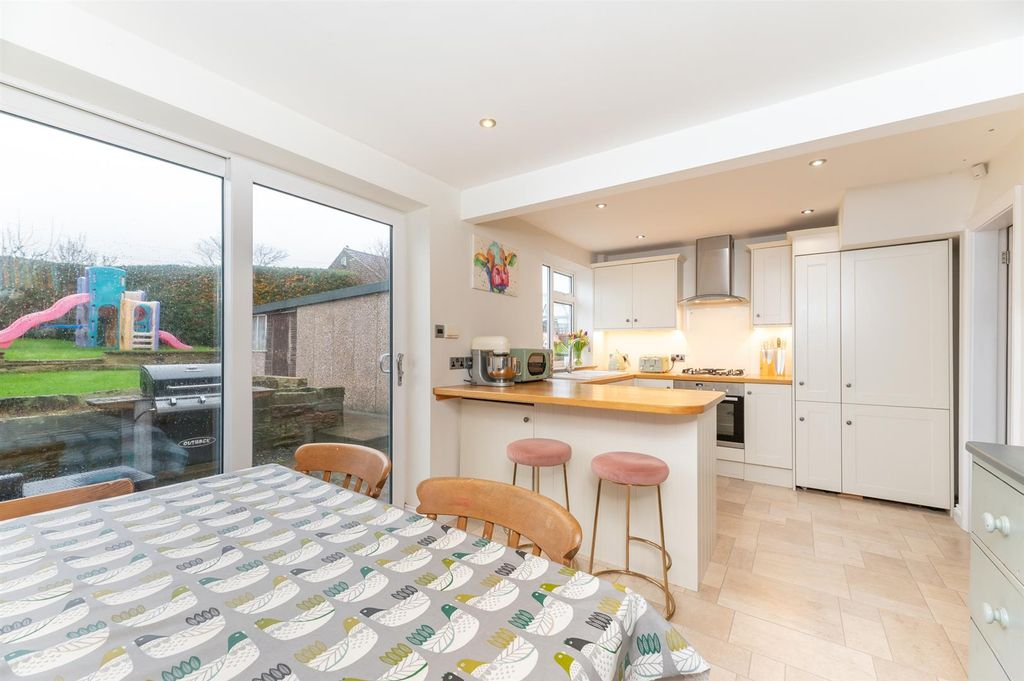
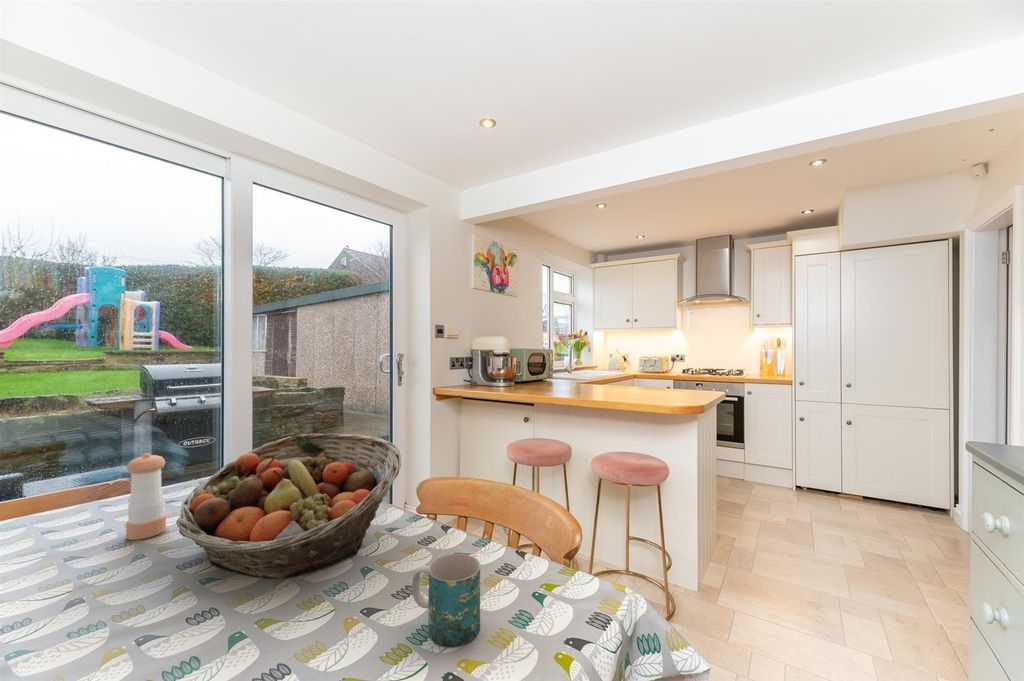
+ mug (444, 594)
+ fruit basket (297, 495)
+ pepper shaker (146, 493)
